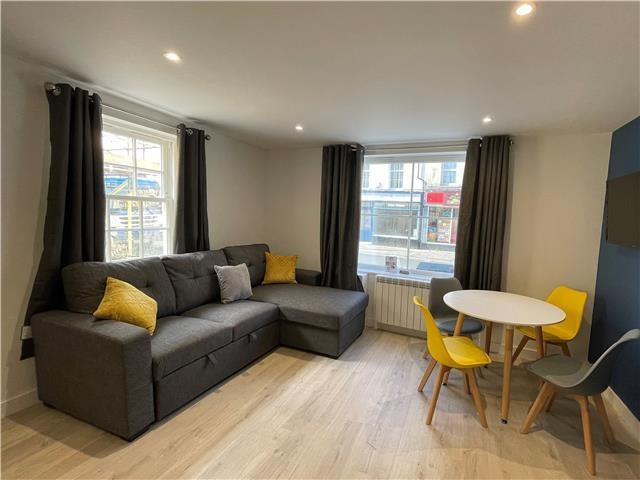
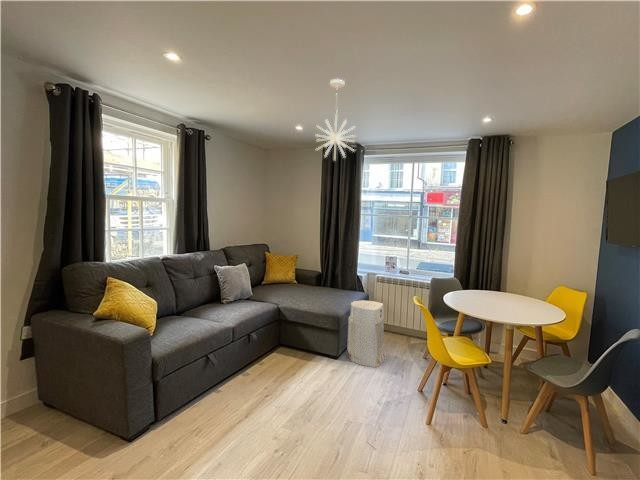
+ pendant light (336, 120)
+ air purifier (366, 331)
